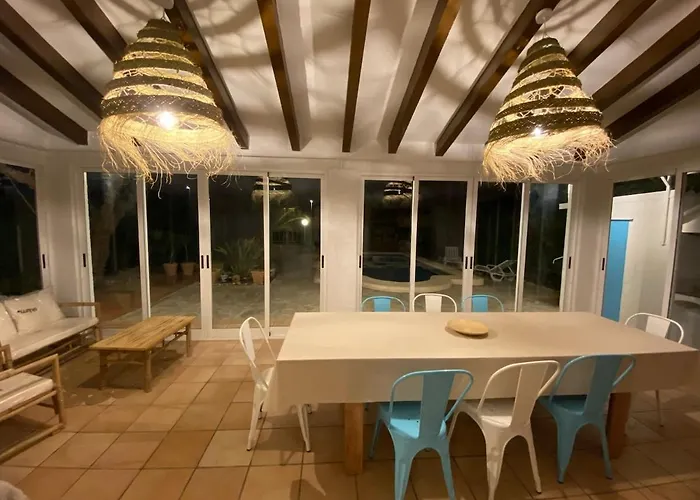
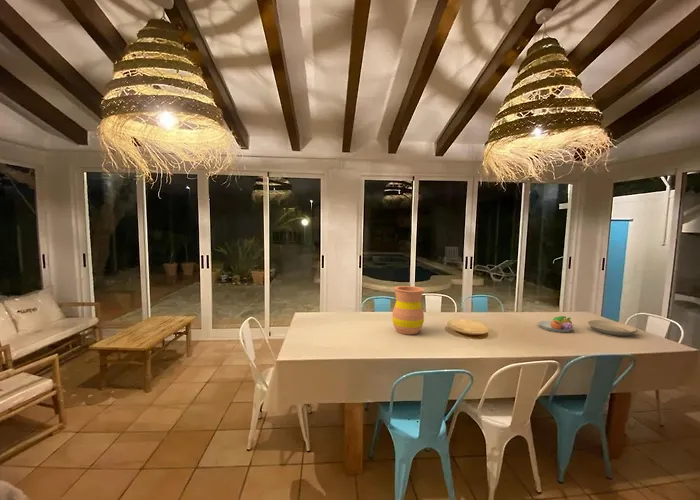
+ vase (408, 309)
+ fruit bowl (556, 322)
+ plate (611, 328)
